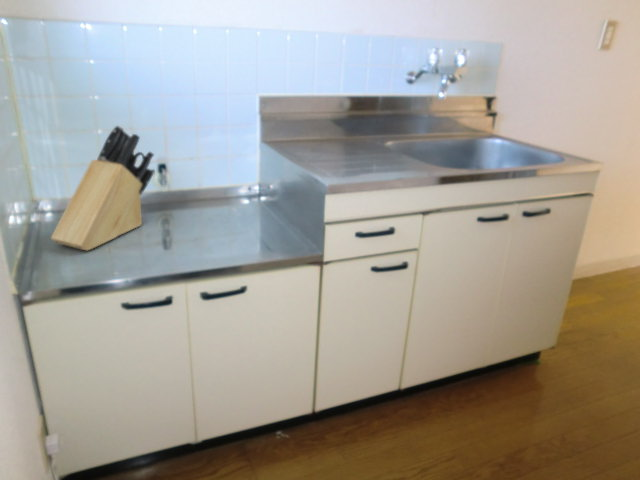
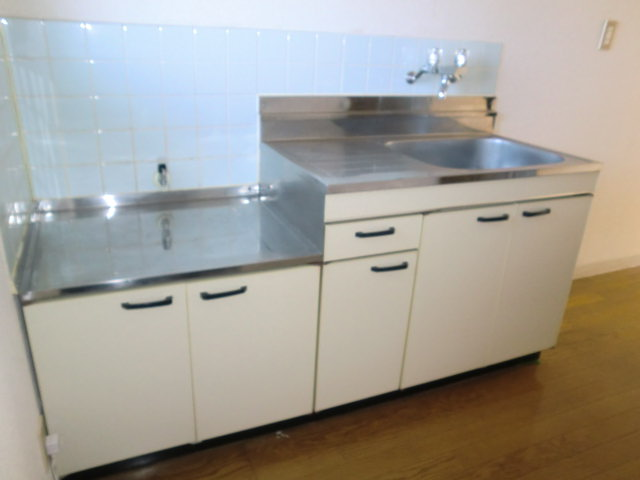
- knife block (105, 183)
